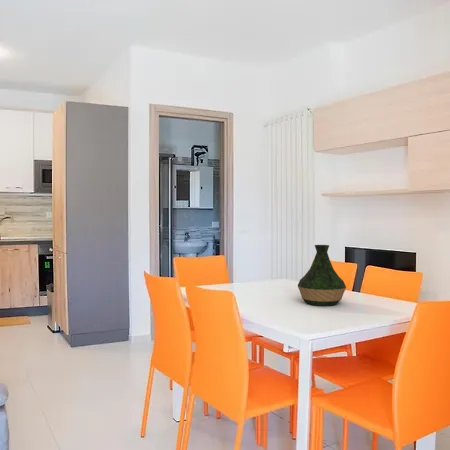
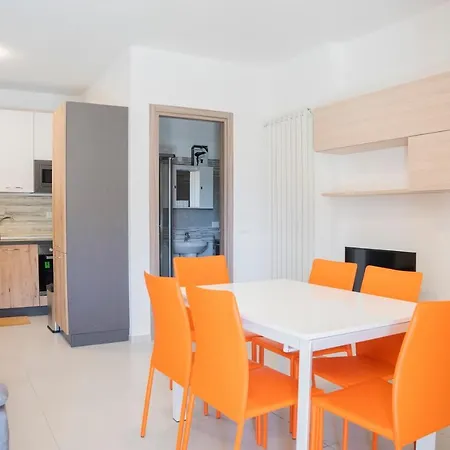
- vase (321, 274)
